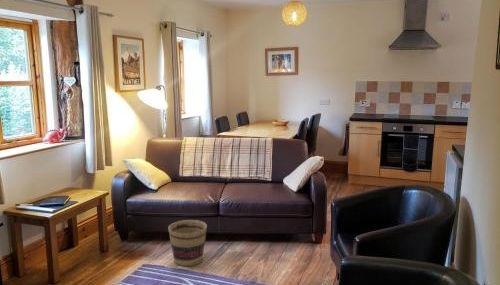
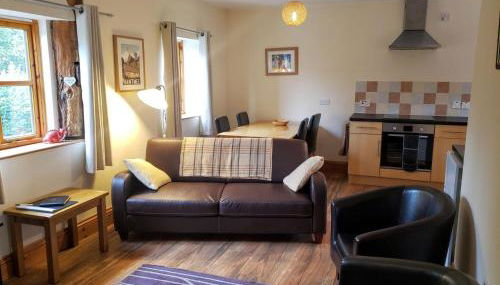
- basket (188, 243)
